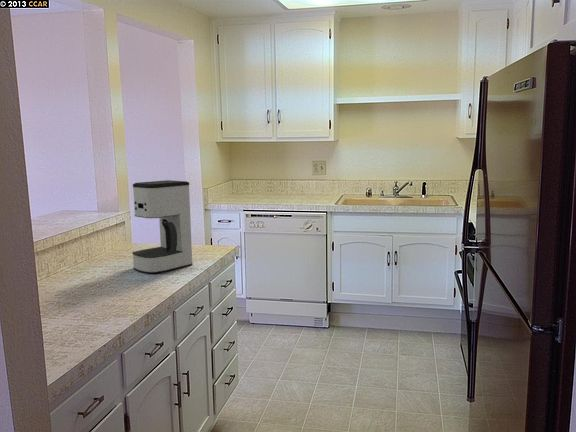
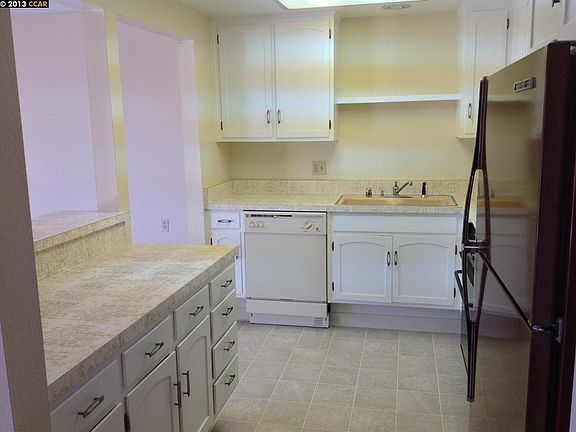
- coffee maker (161, 225)
